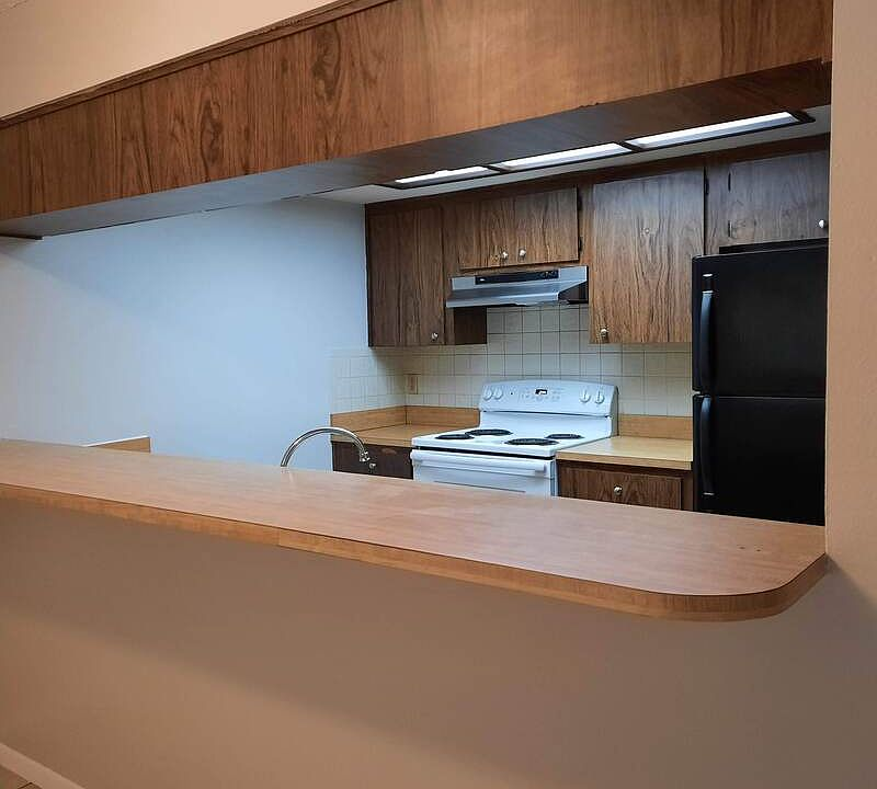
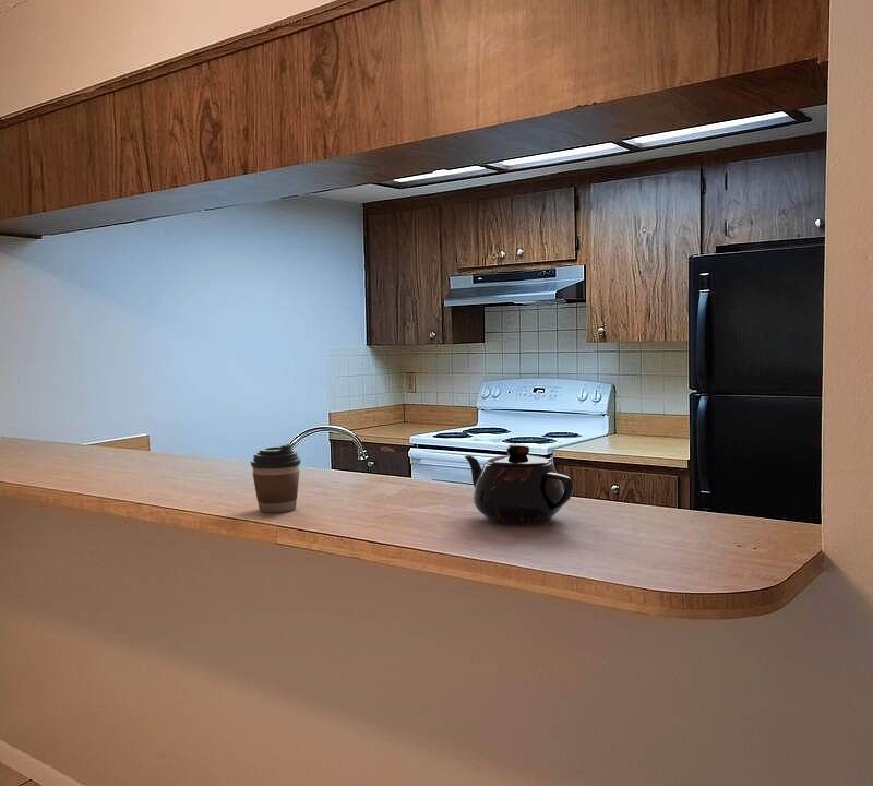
+ coffee cup (276, 476)
+ teapot (514, 480)
